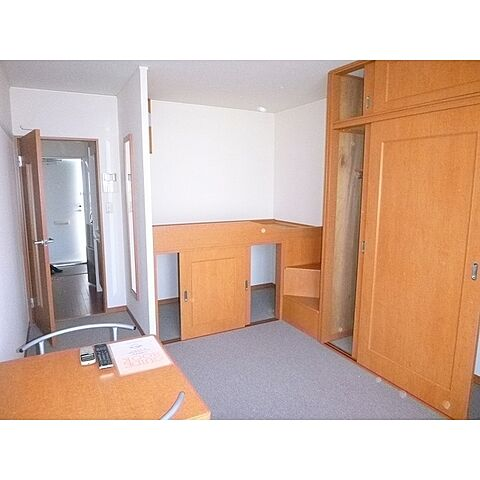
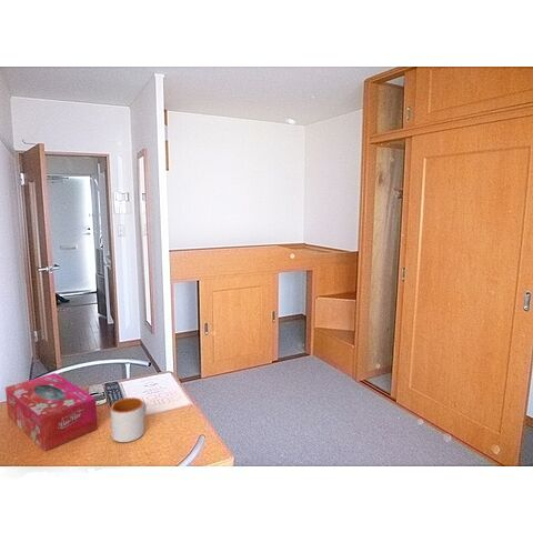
+ mug (130, 416)
+ tissue box (50, 408)
